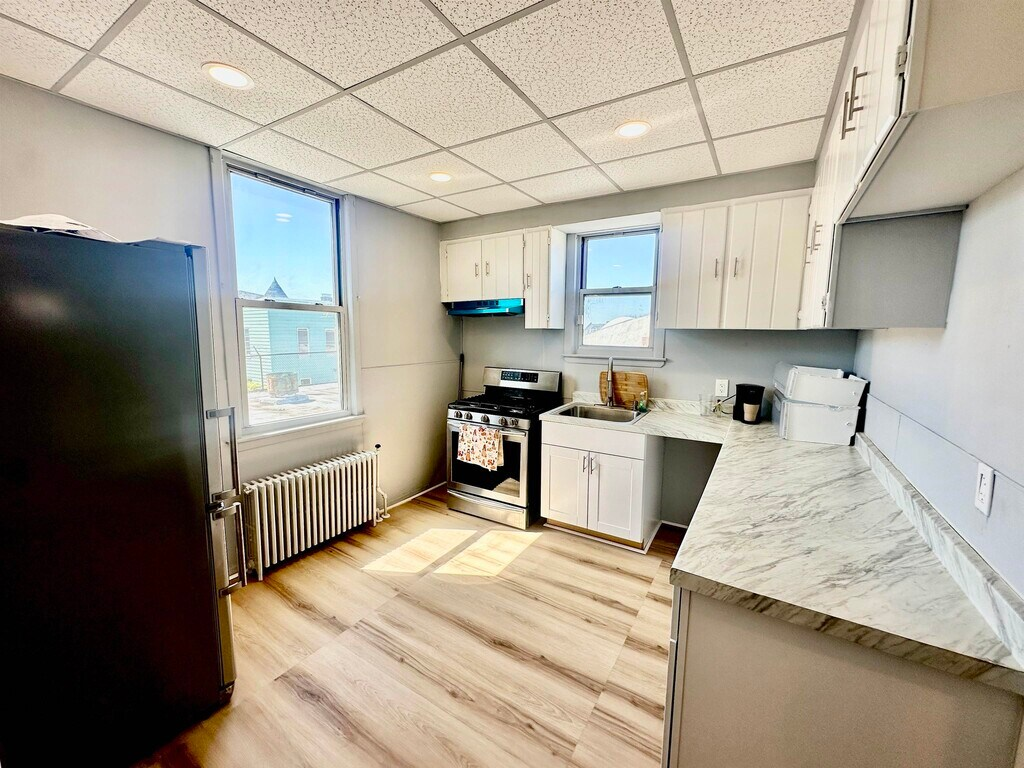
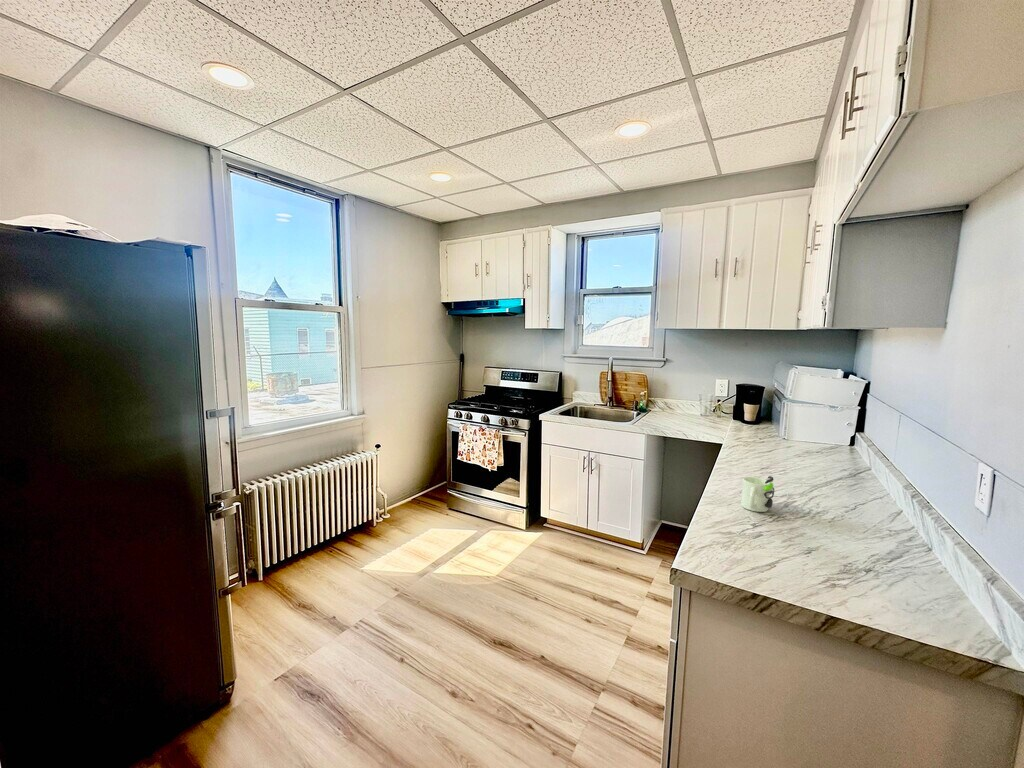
+ mug (756, 492)
